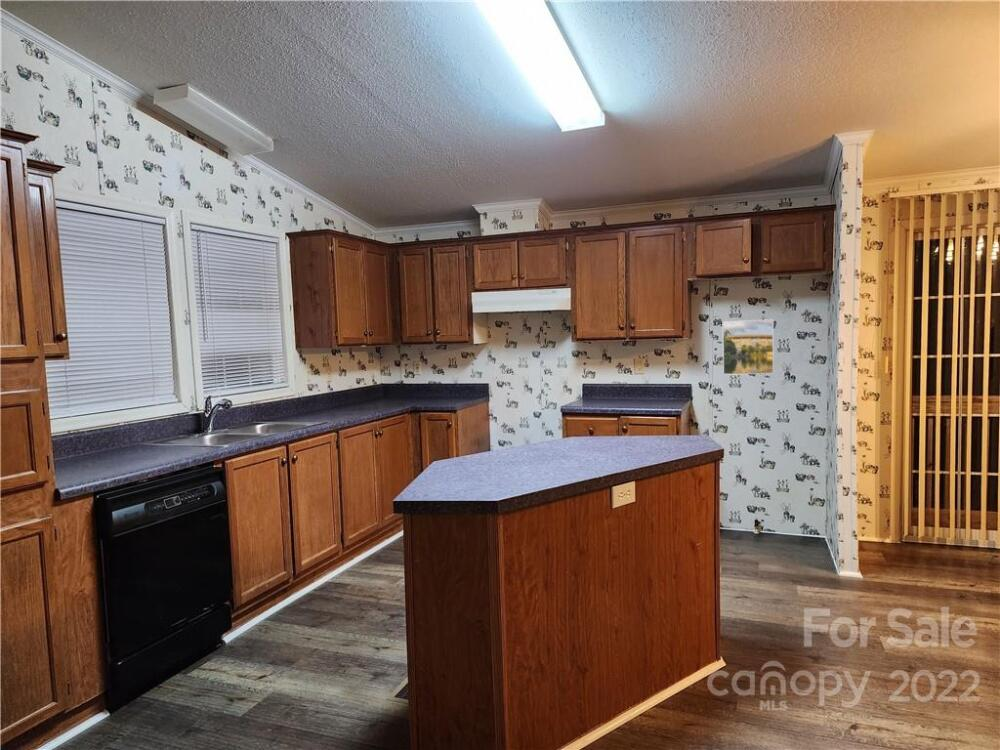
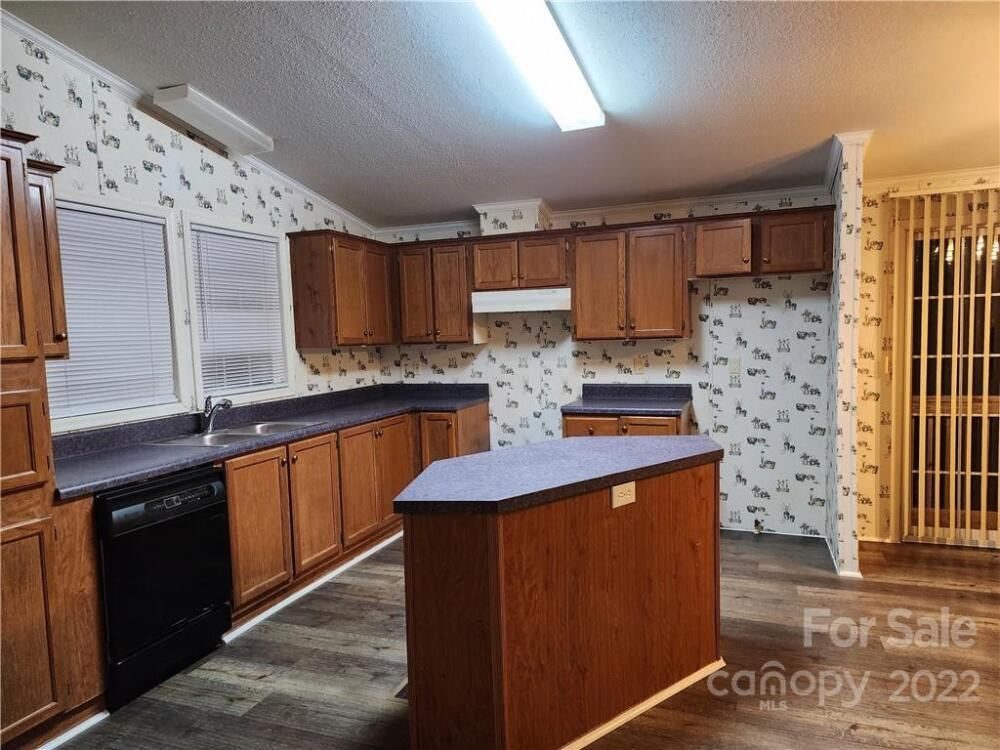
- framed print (747, 347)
